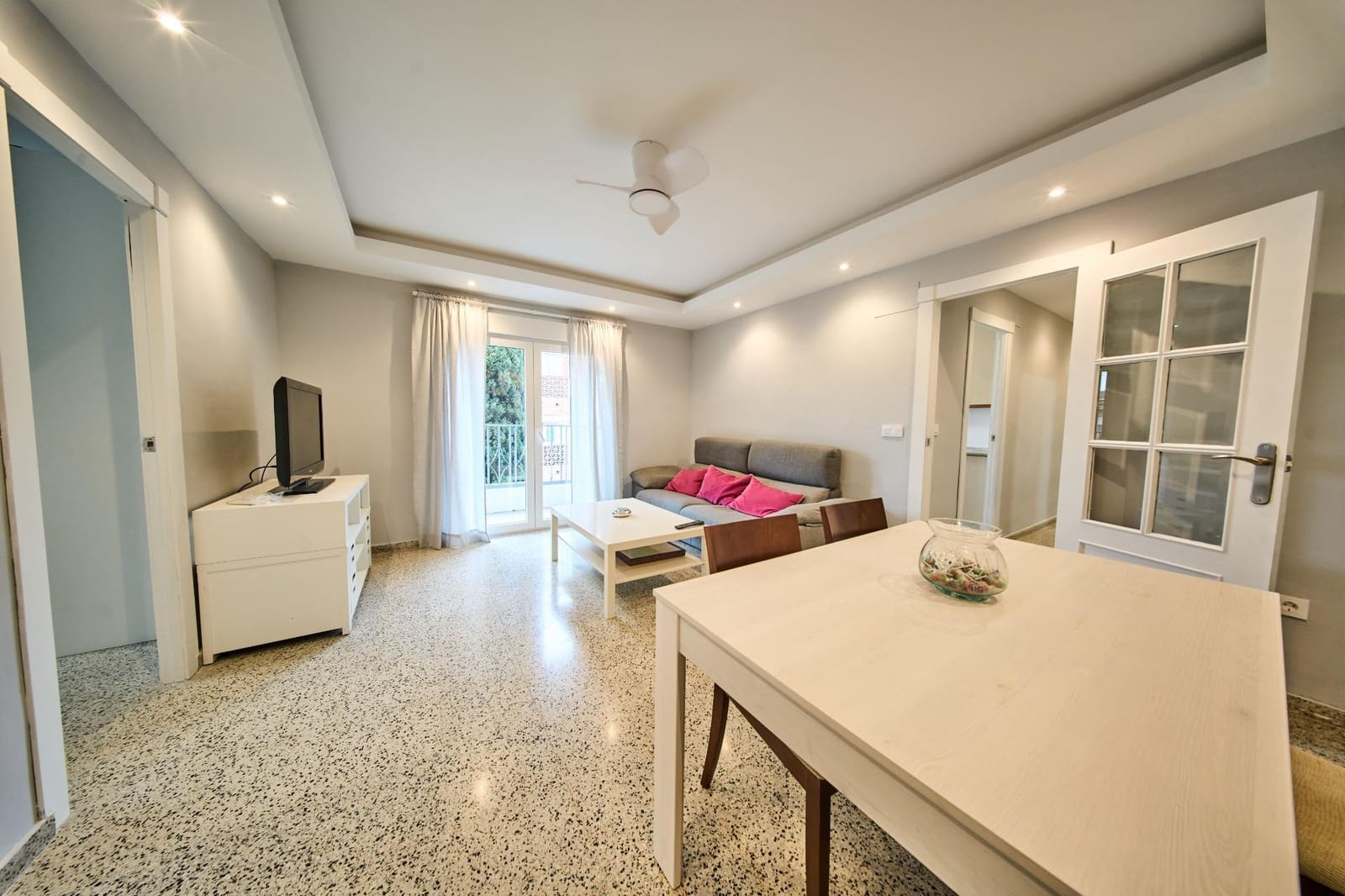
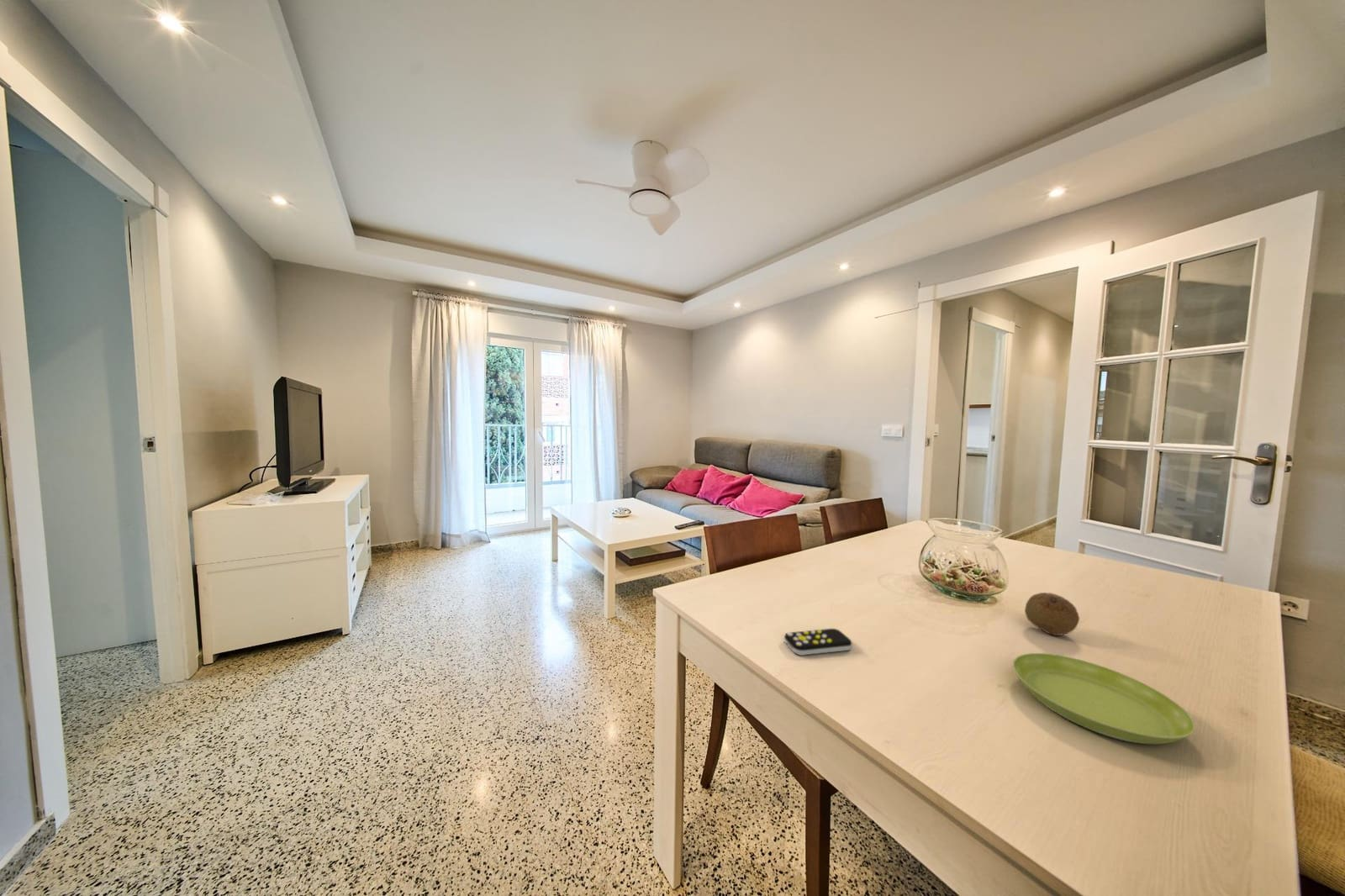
+ saucer (1093, 697)
+ remote control (817, 640)
+ fruit (1051, 612)
